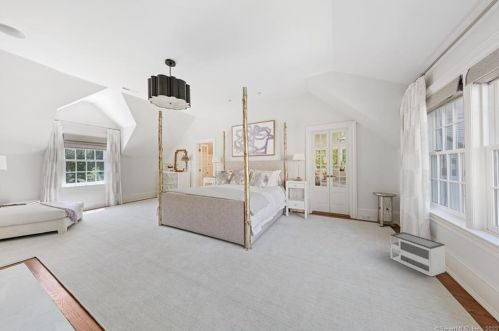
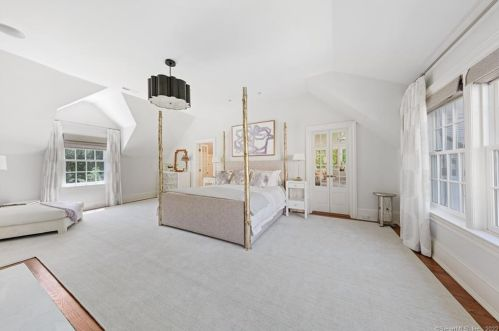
- architectural model (416, 251)
